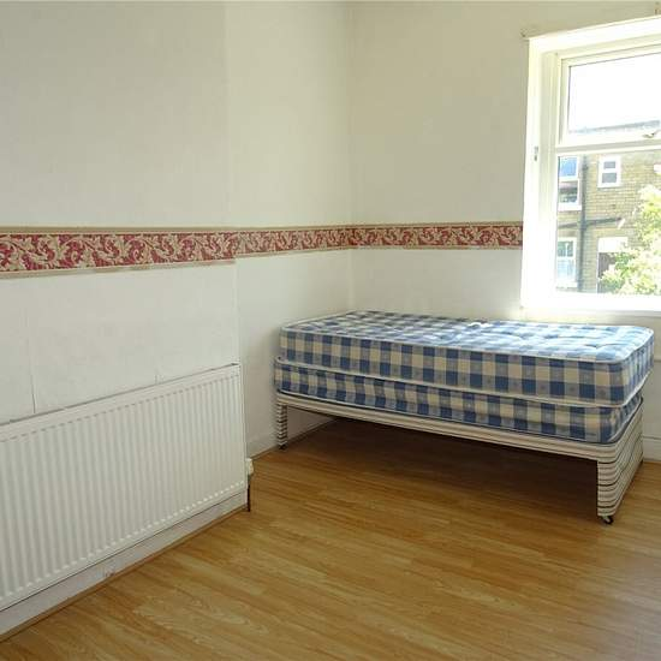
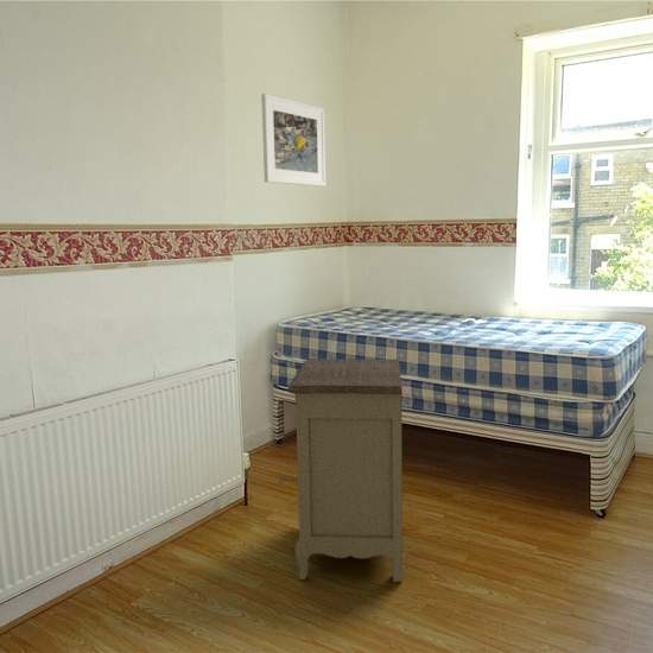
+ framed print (296, 142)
+ nightstand (342, 463)
